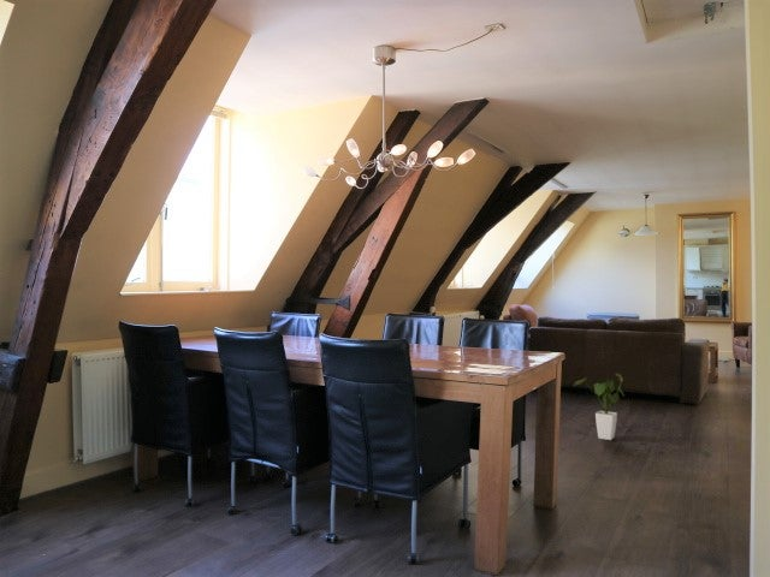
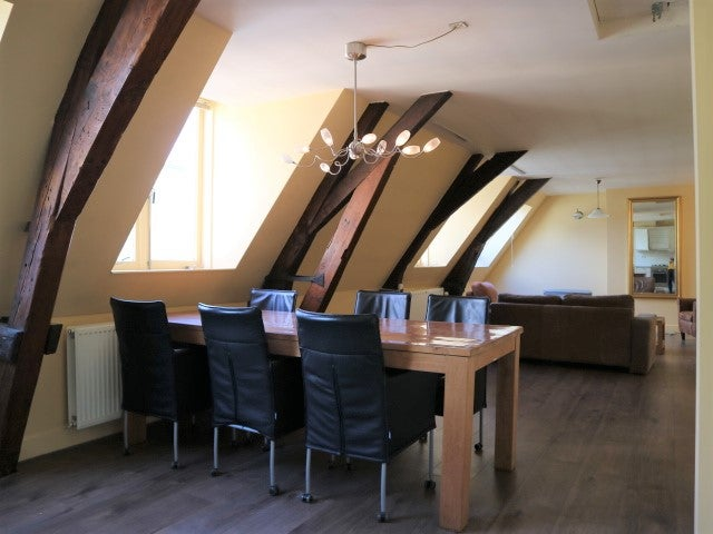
- house plant (602, 404)
